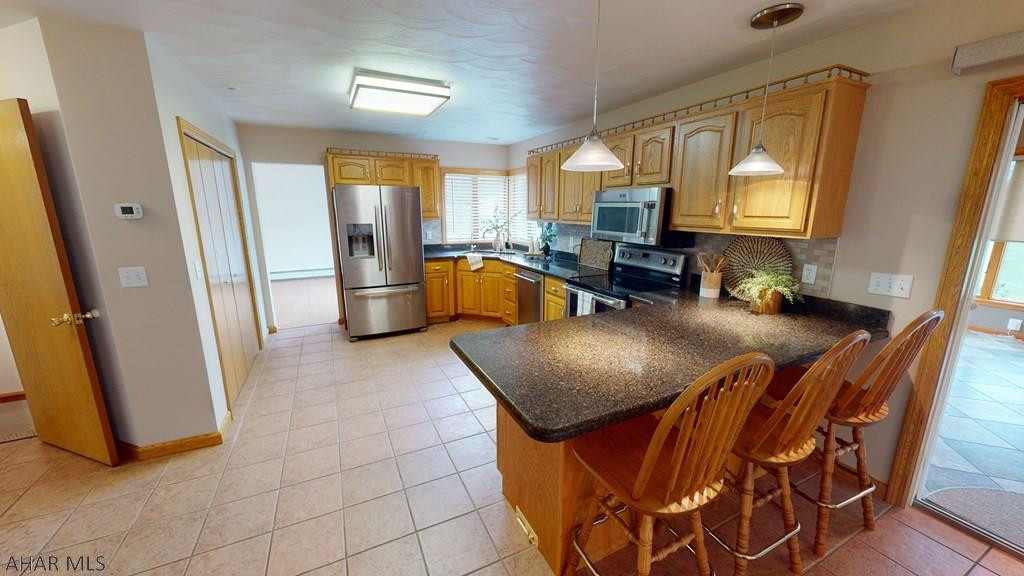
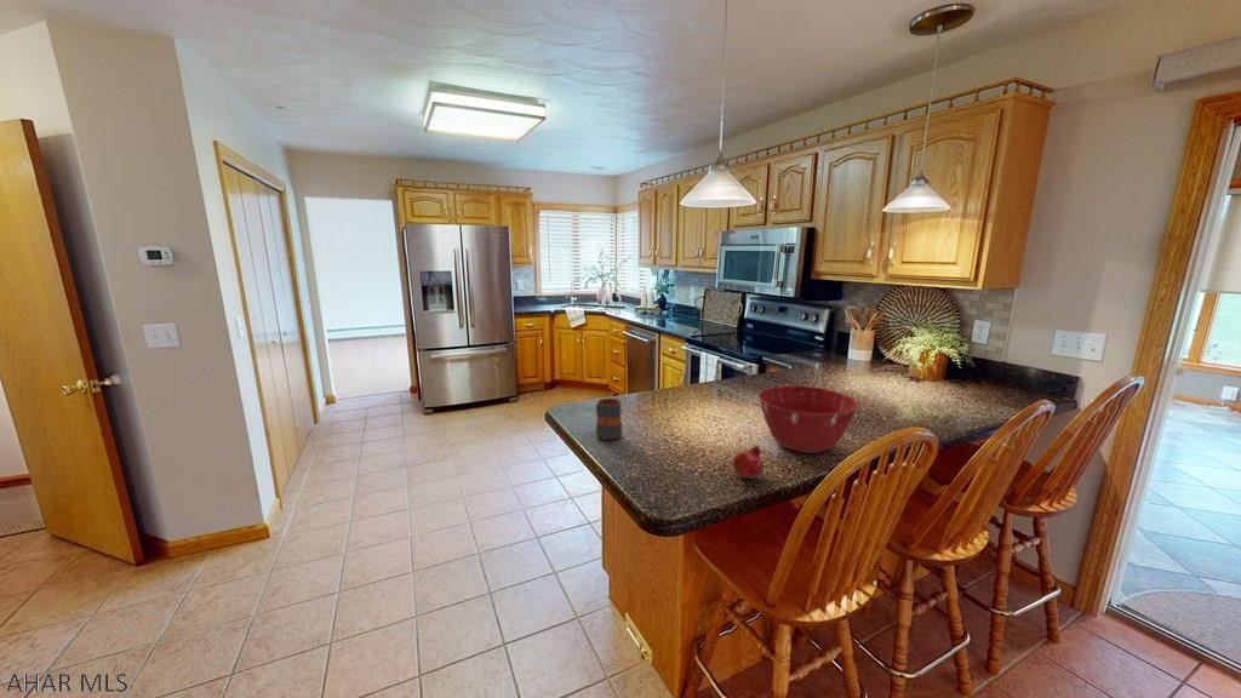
+ mixing bowl (803, 420)
+ fruit (748, 460)
+ mug (606, 417)
